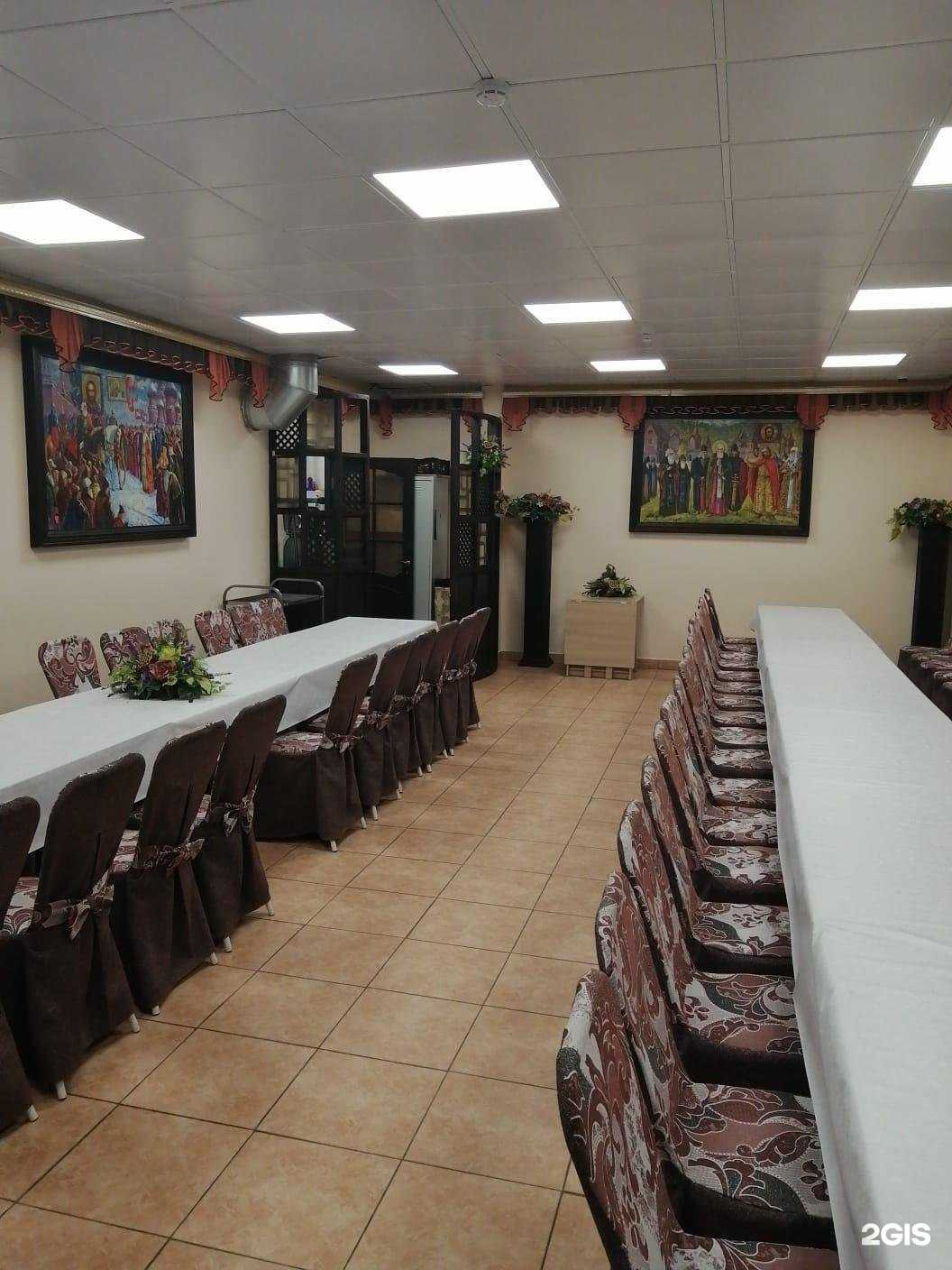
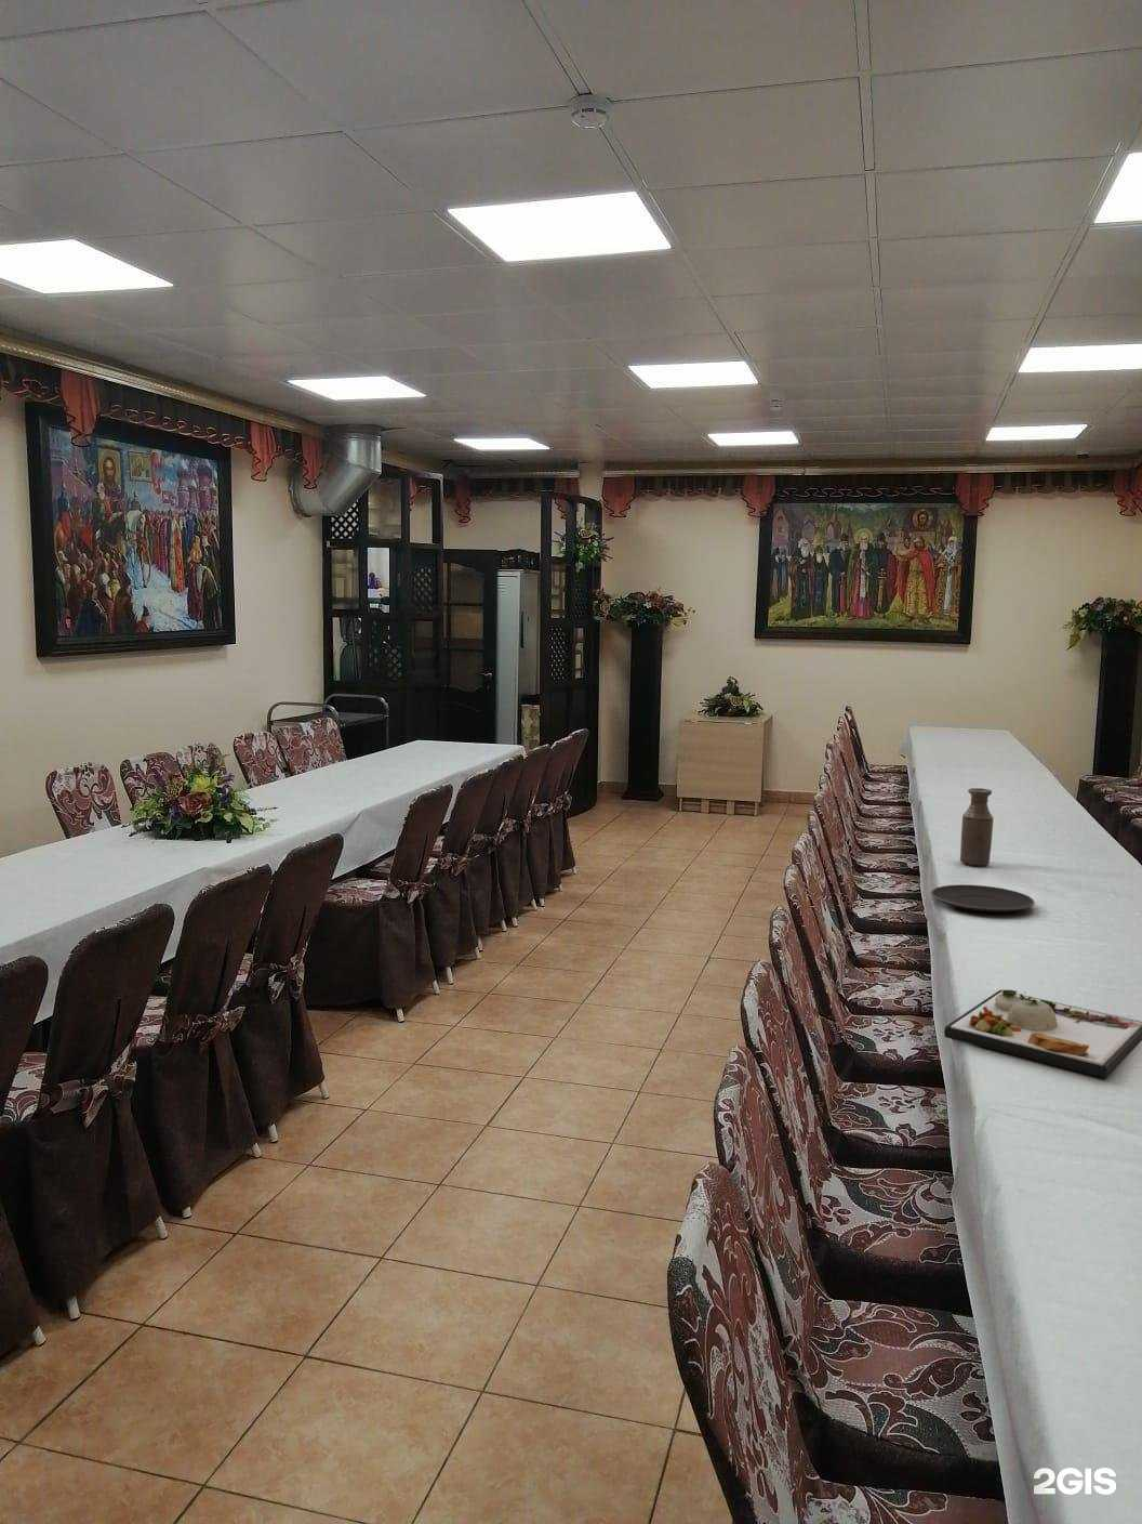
+ plate (981, 900)
+ bottle (976, 826)
+ dinner plate (1048, 1018)
